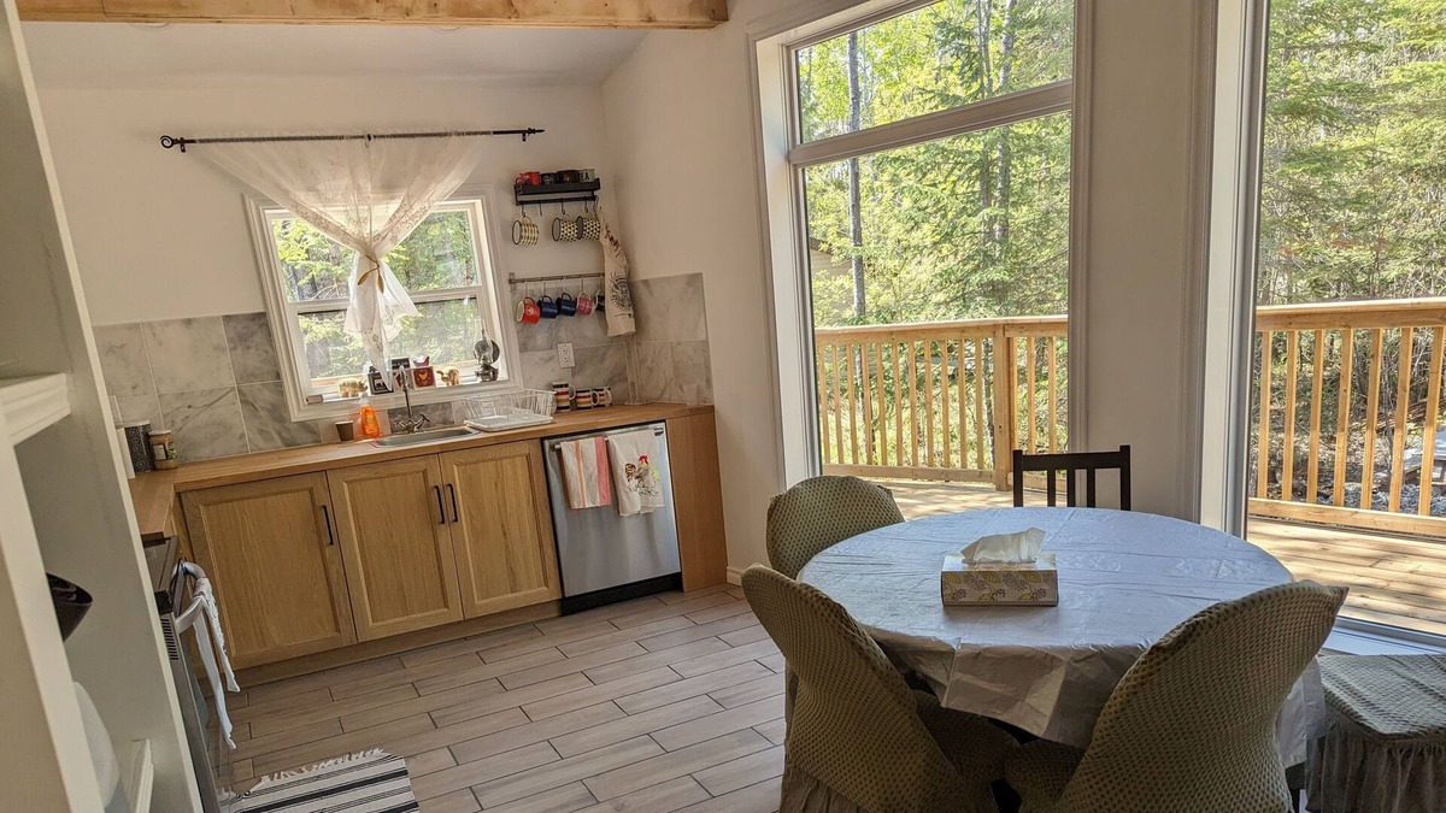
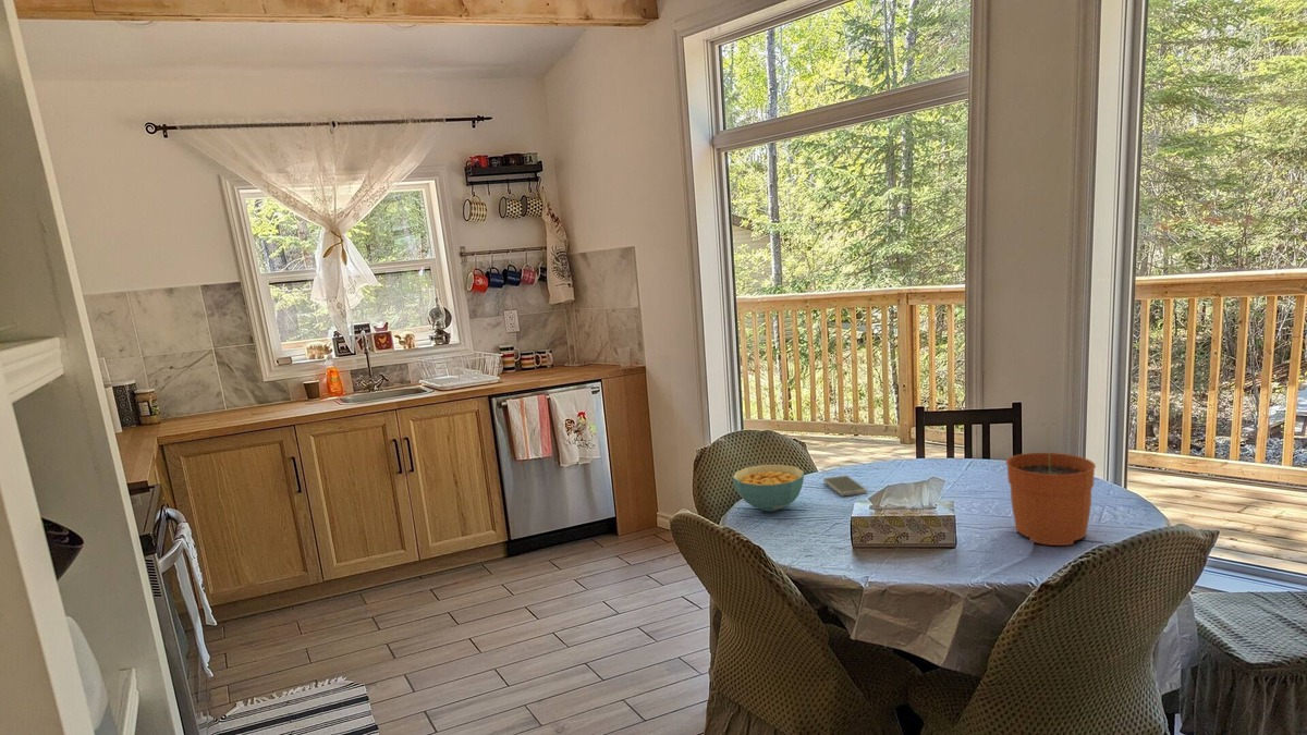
+ smartphone (844, 485)
+ plant pot (1049, 480)
+ cereal bowl (769, 491)
